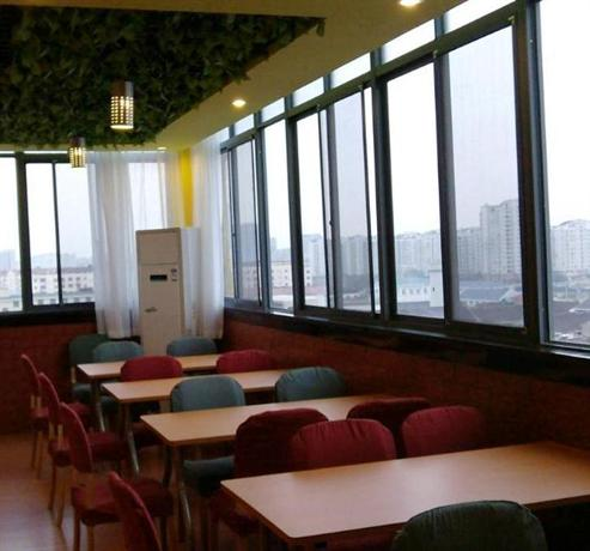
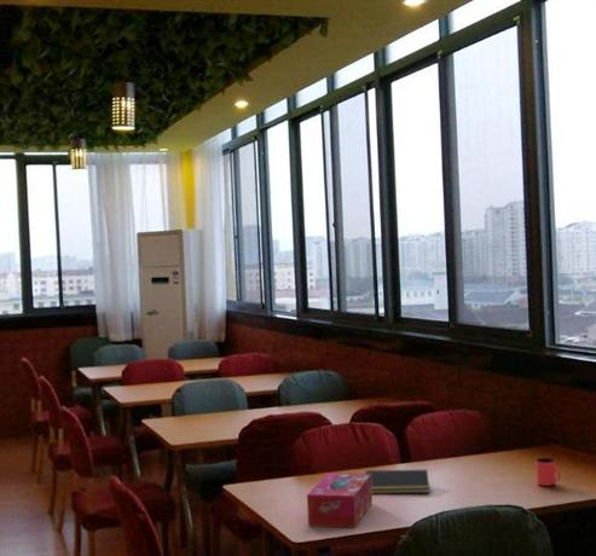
+ notepad (397, 481)
+ tissue box (340, 498)
+ cup (549, 473)
